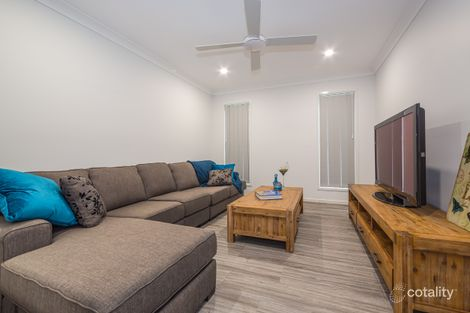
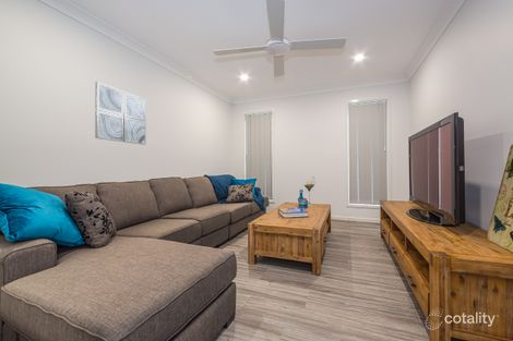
+ wall art (122, 117)
